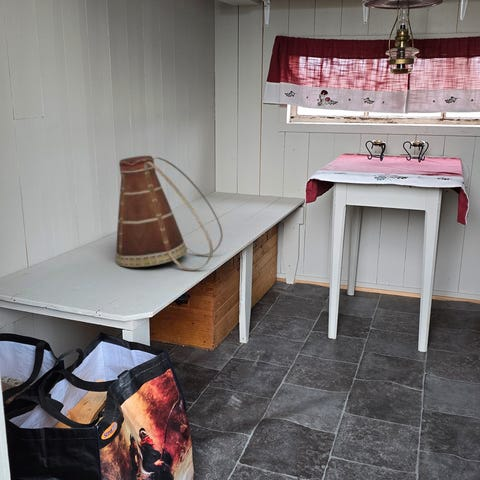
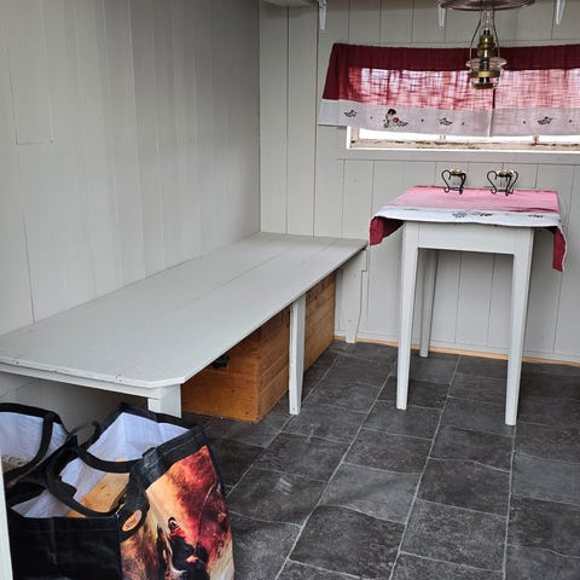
- basket (171, 210)
